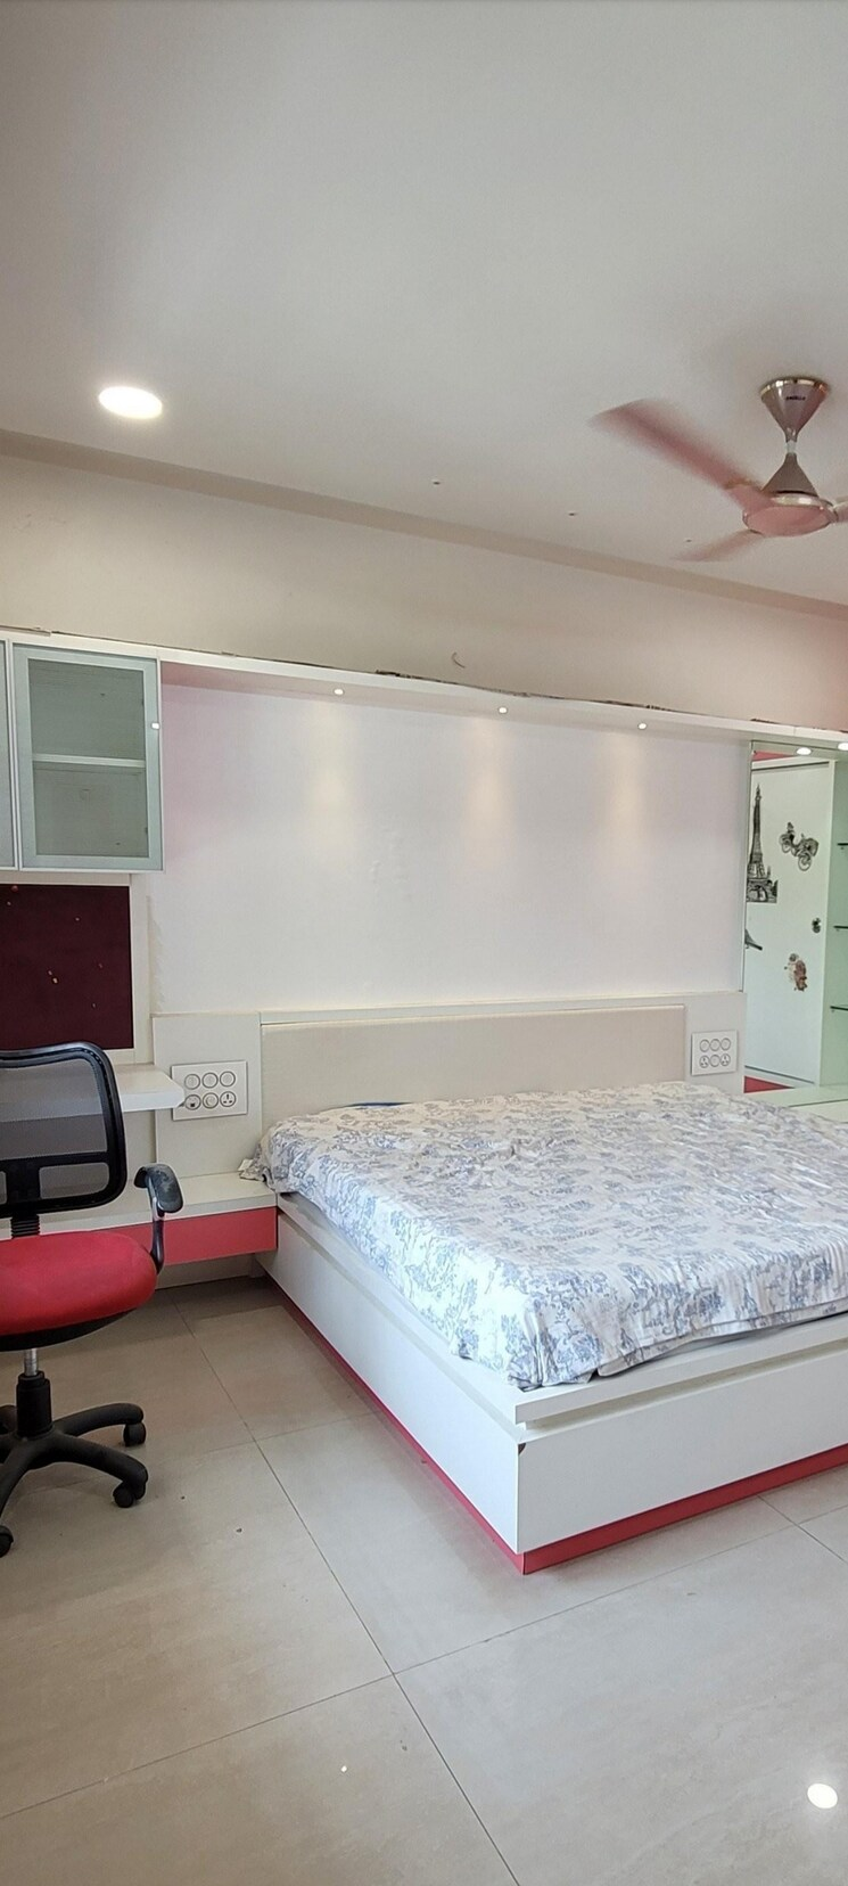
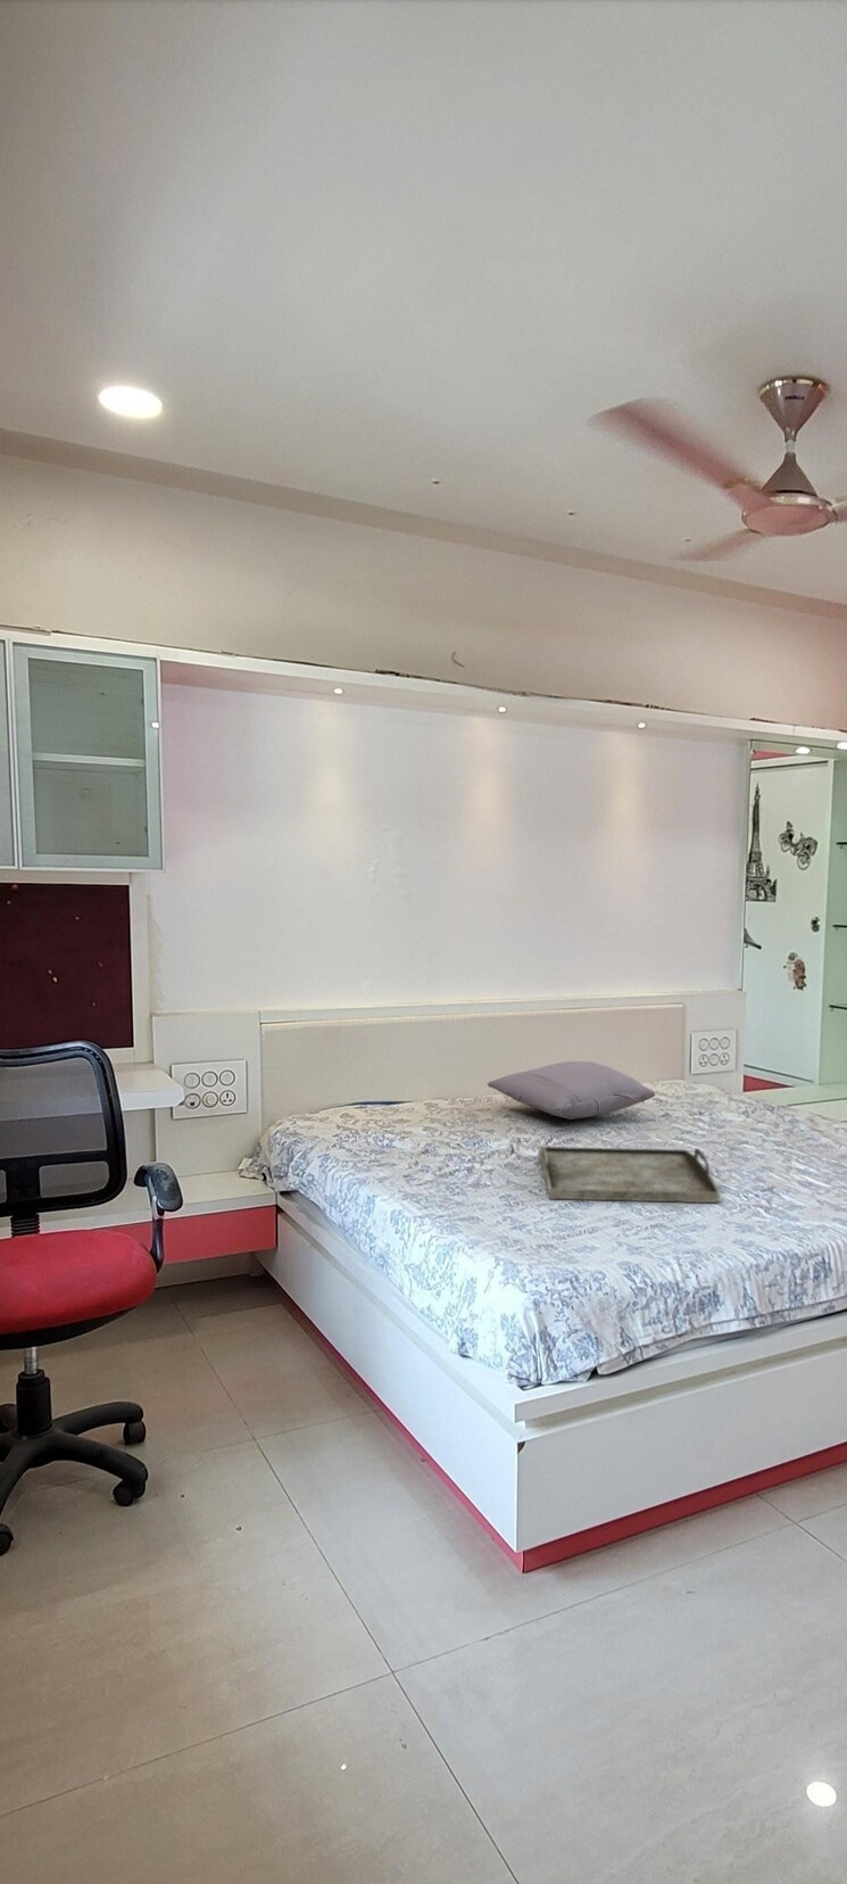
+ serving tray (622, 1164)
+ pillow (568, 1090)
